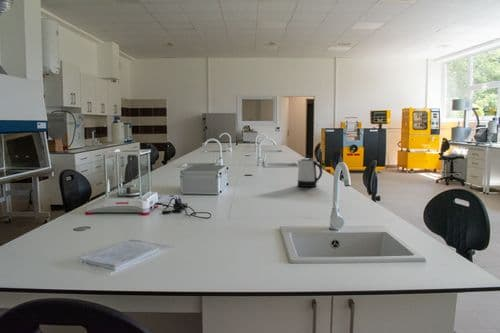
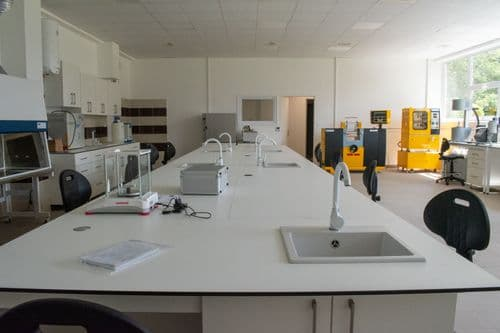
- kettle (309, 172)
